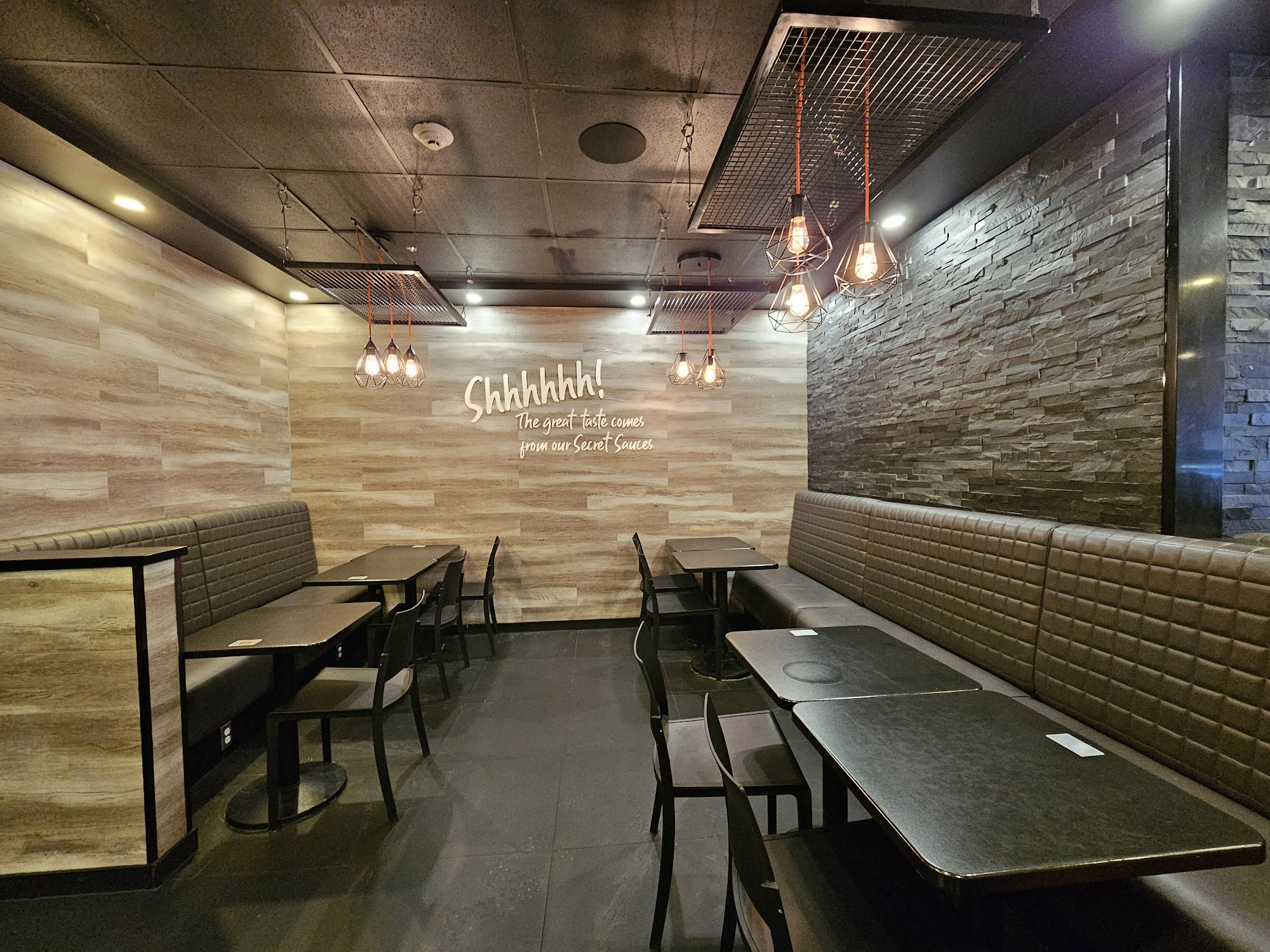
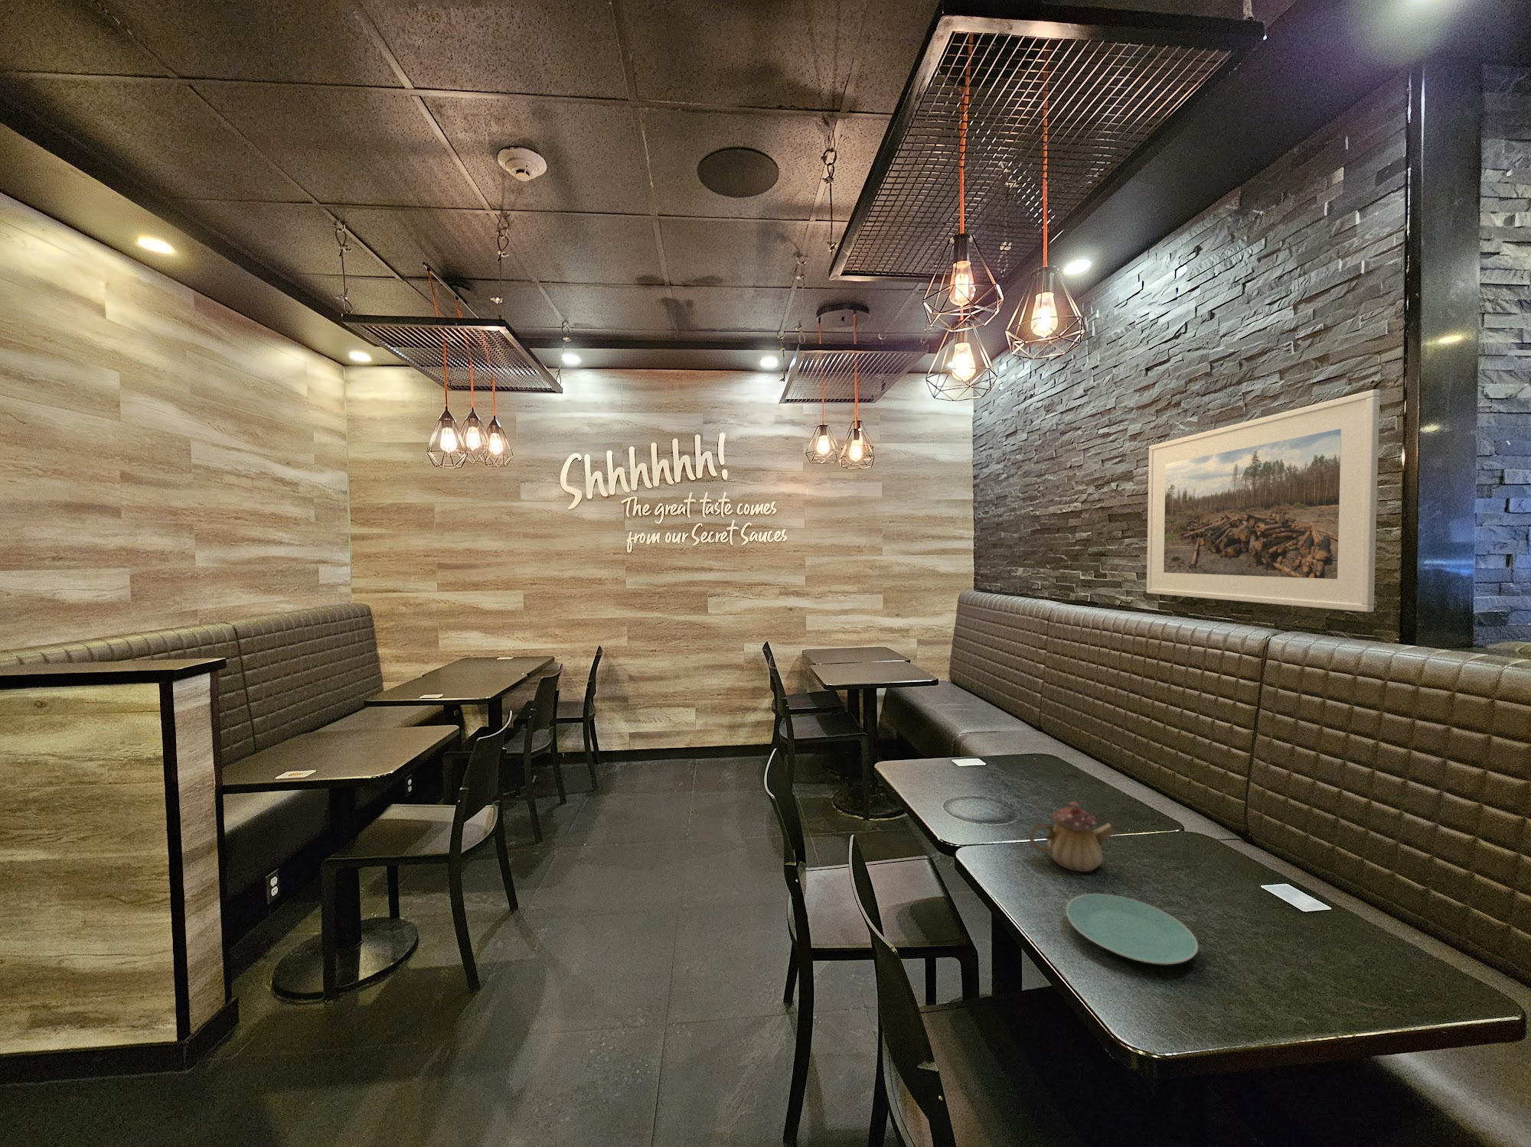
+ plate (1128, 930)
+ teapot (1070, 831)
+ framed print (1238, 512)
